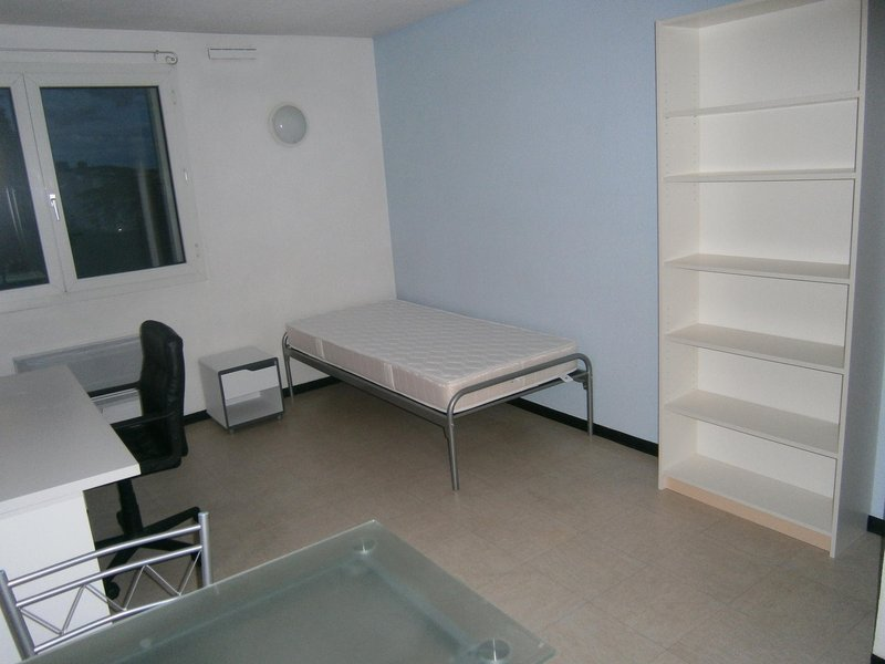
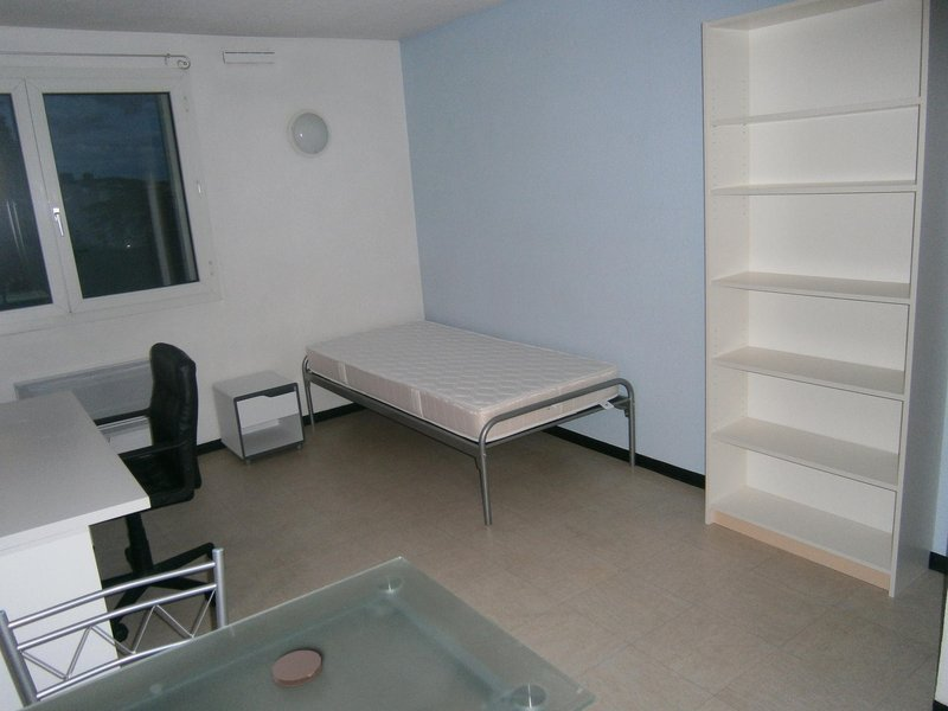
+ coaster (296, 667)
